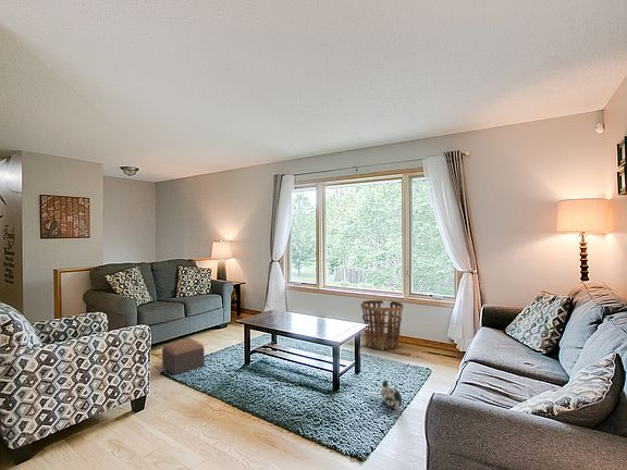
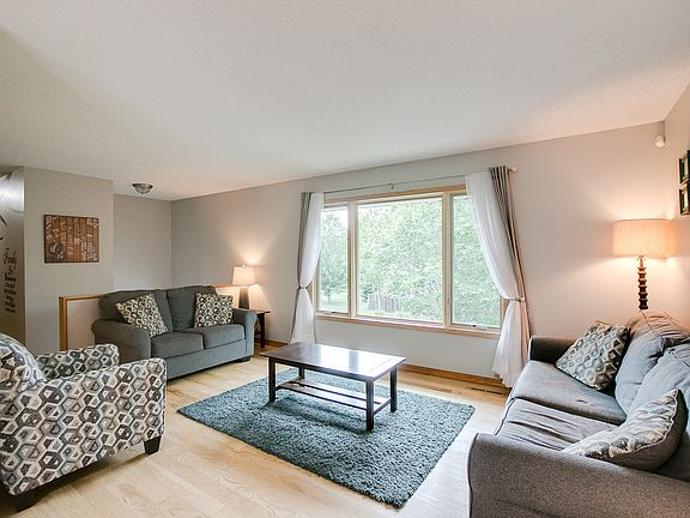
- footstool (183, 355)
- basket (382, 323)
- plush toy (391, 395)
